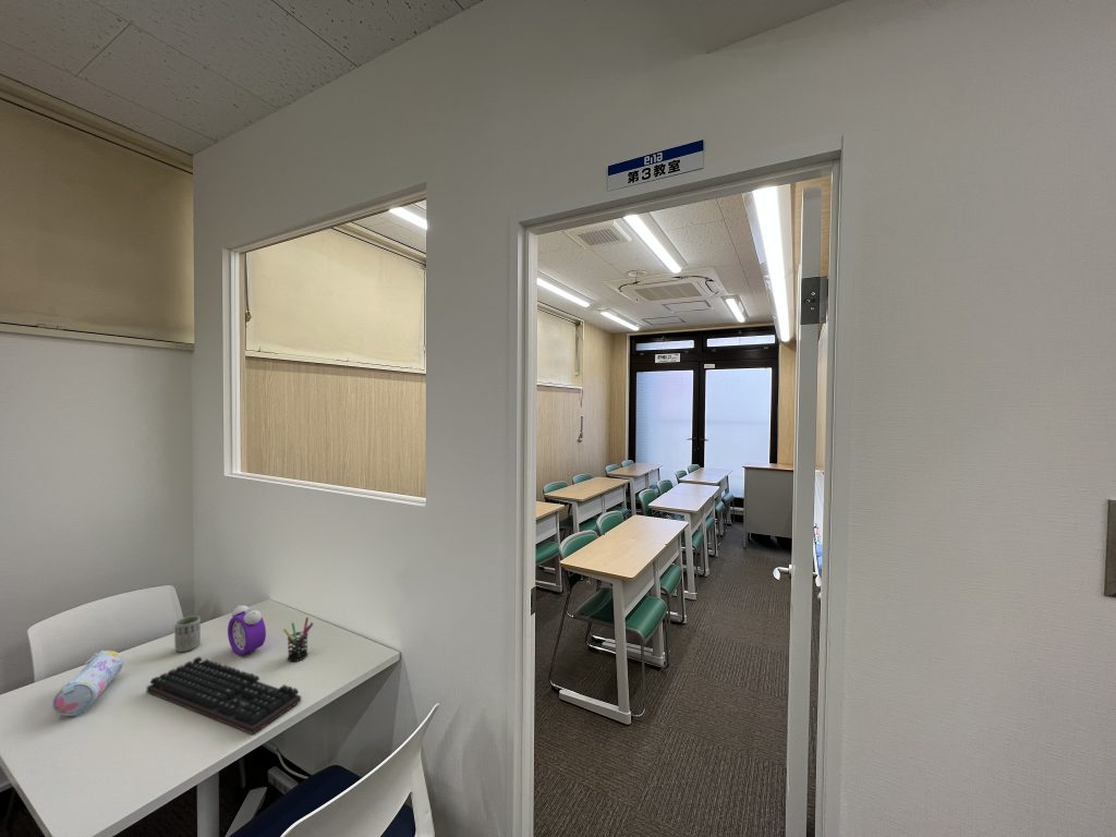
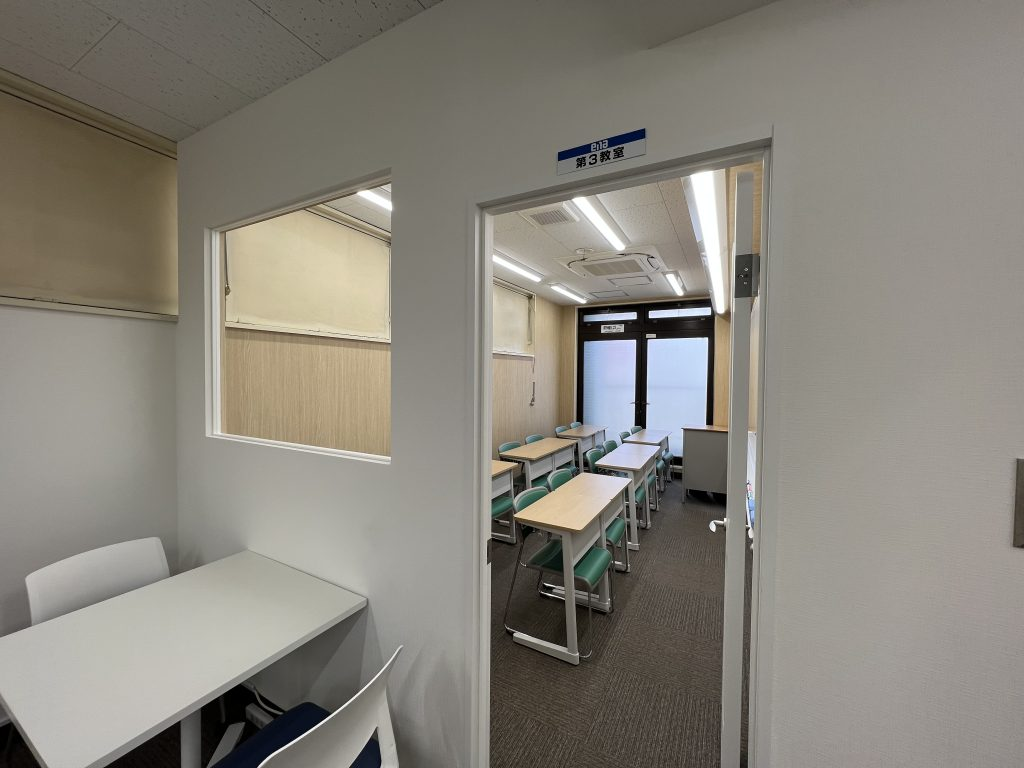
- keyboard (222, 690)
- pencil case (90, 680)
- alarm clock (246, 629)
- cup (187, 633)
- pen holder (298, 638)
